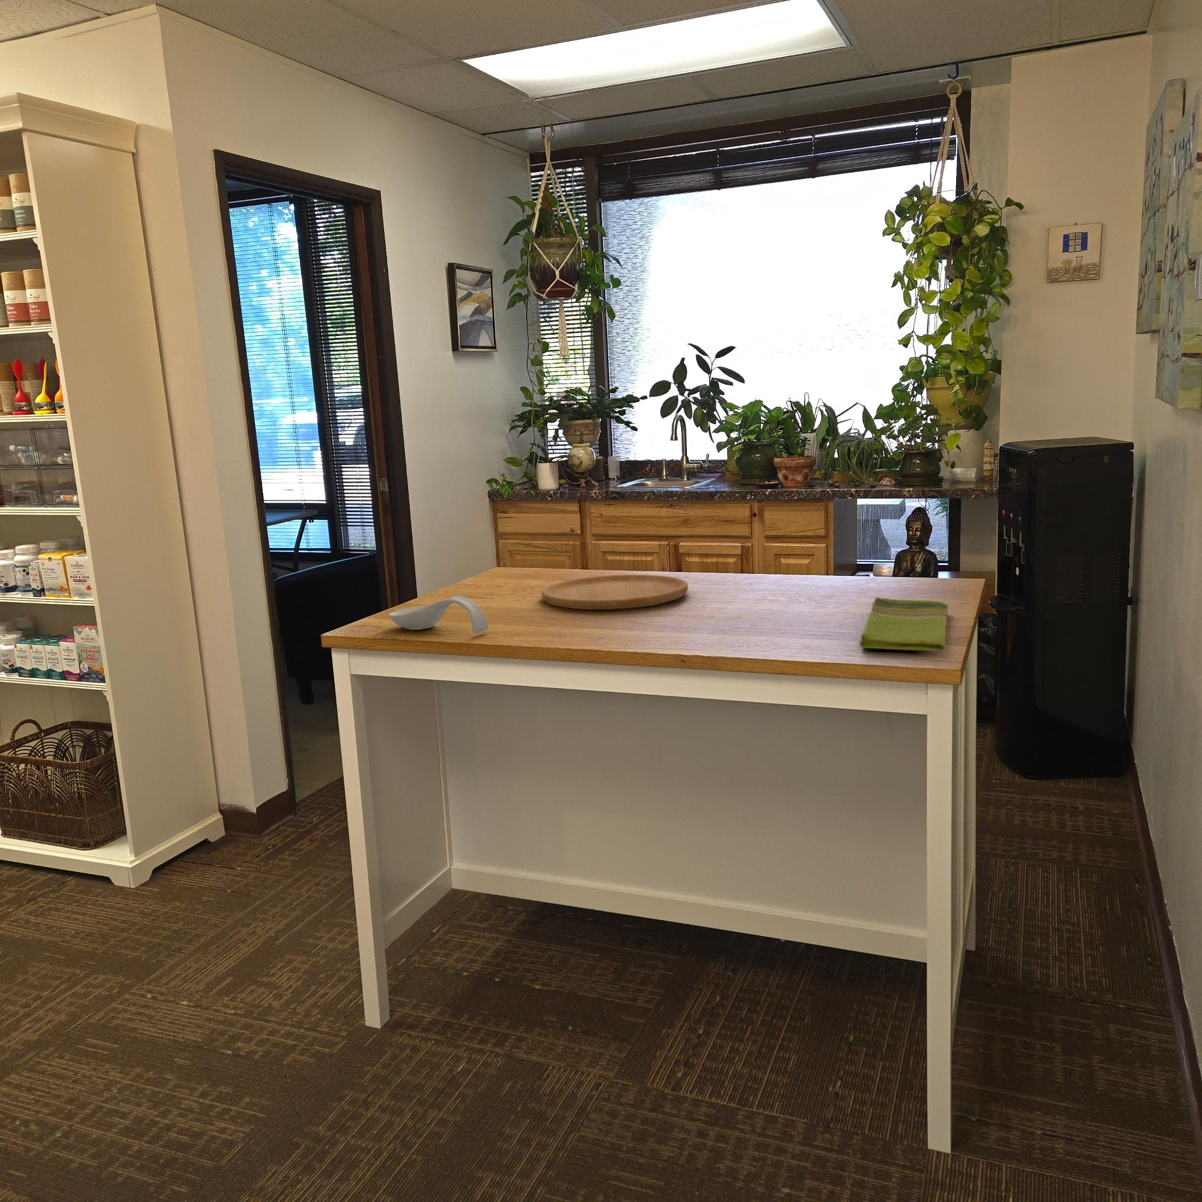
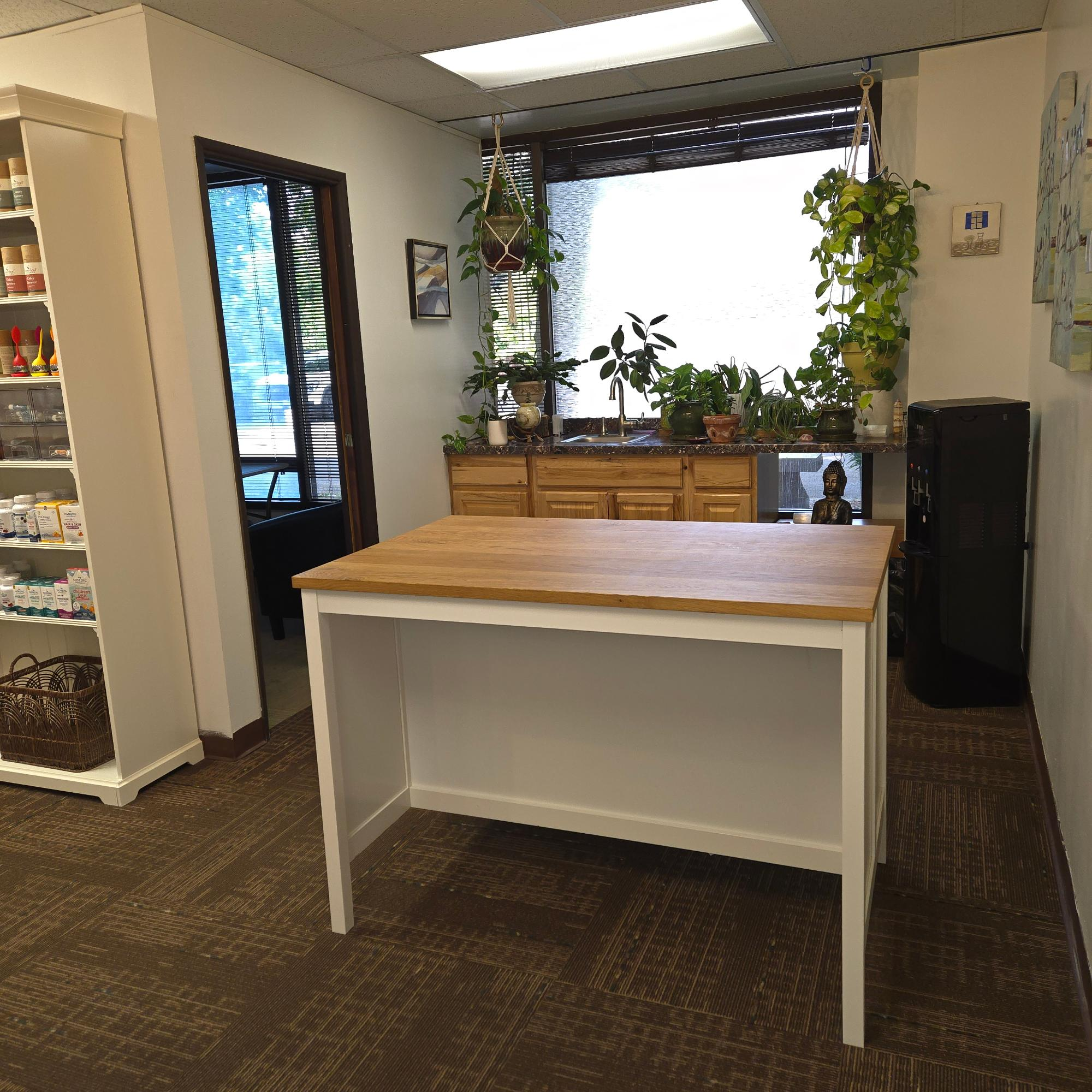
- spoon rest (438, 612)
- cutting board (615, 591)
- dish towel (906, 622)
